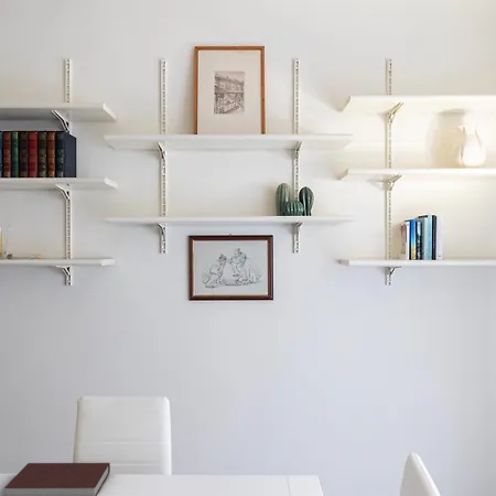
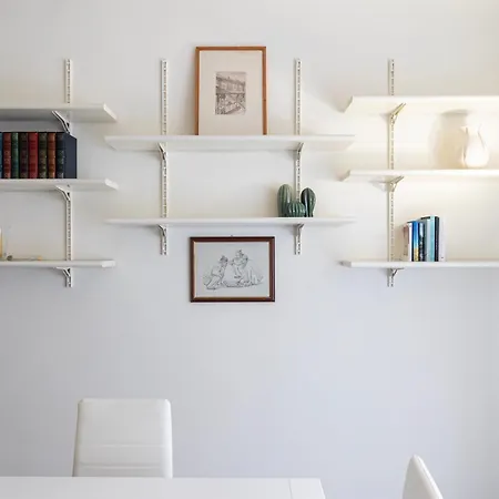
- notebook (60, 479)
